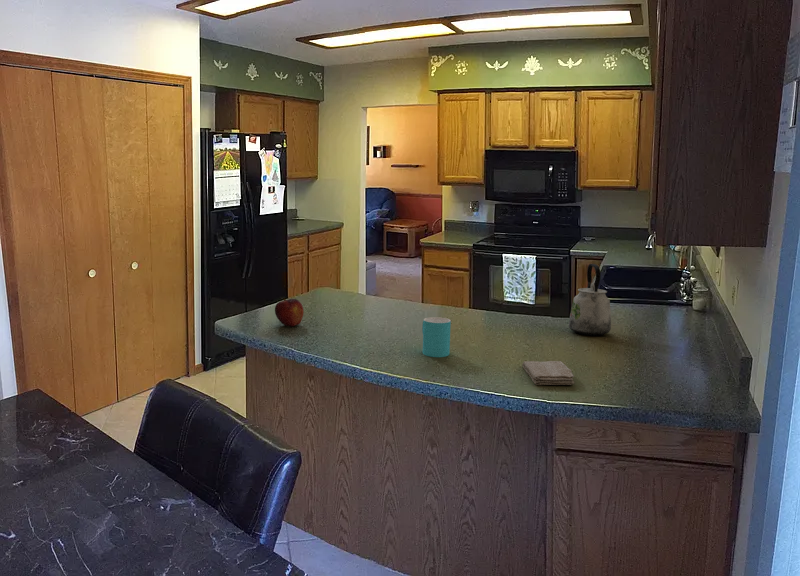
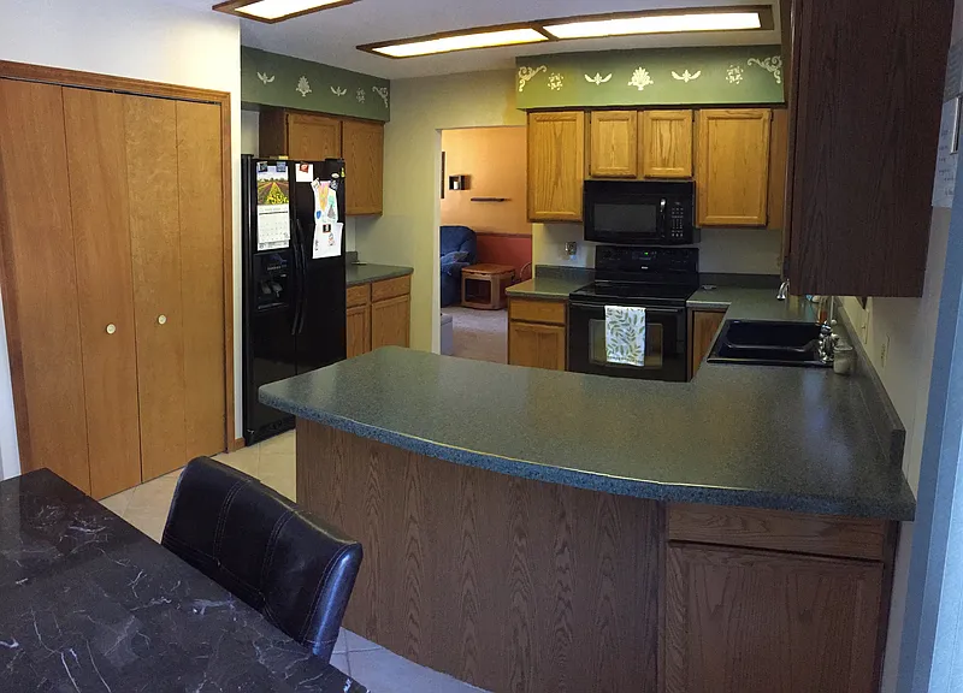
- fruit (289, 311)
- kettle (590, 297)
- cup (436, 335)
- washcloth (547, 371)
